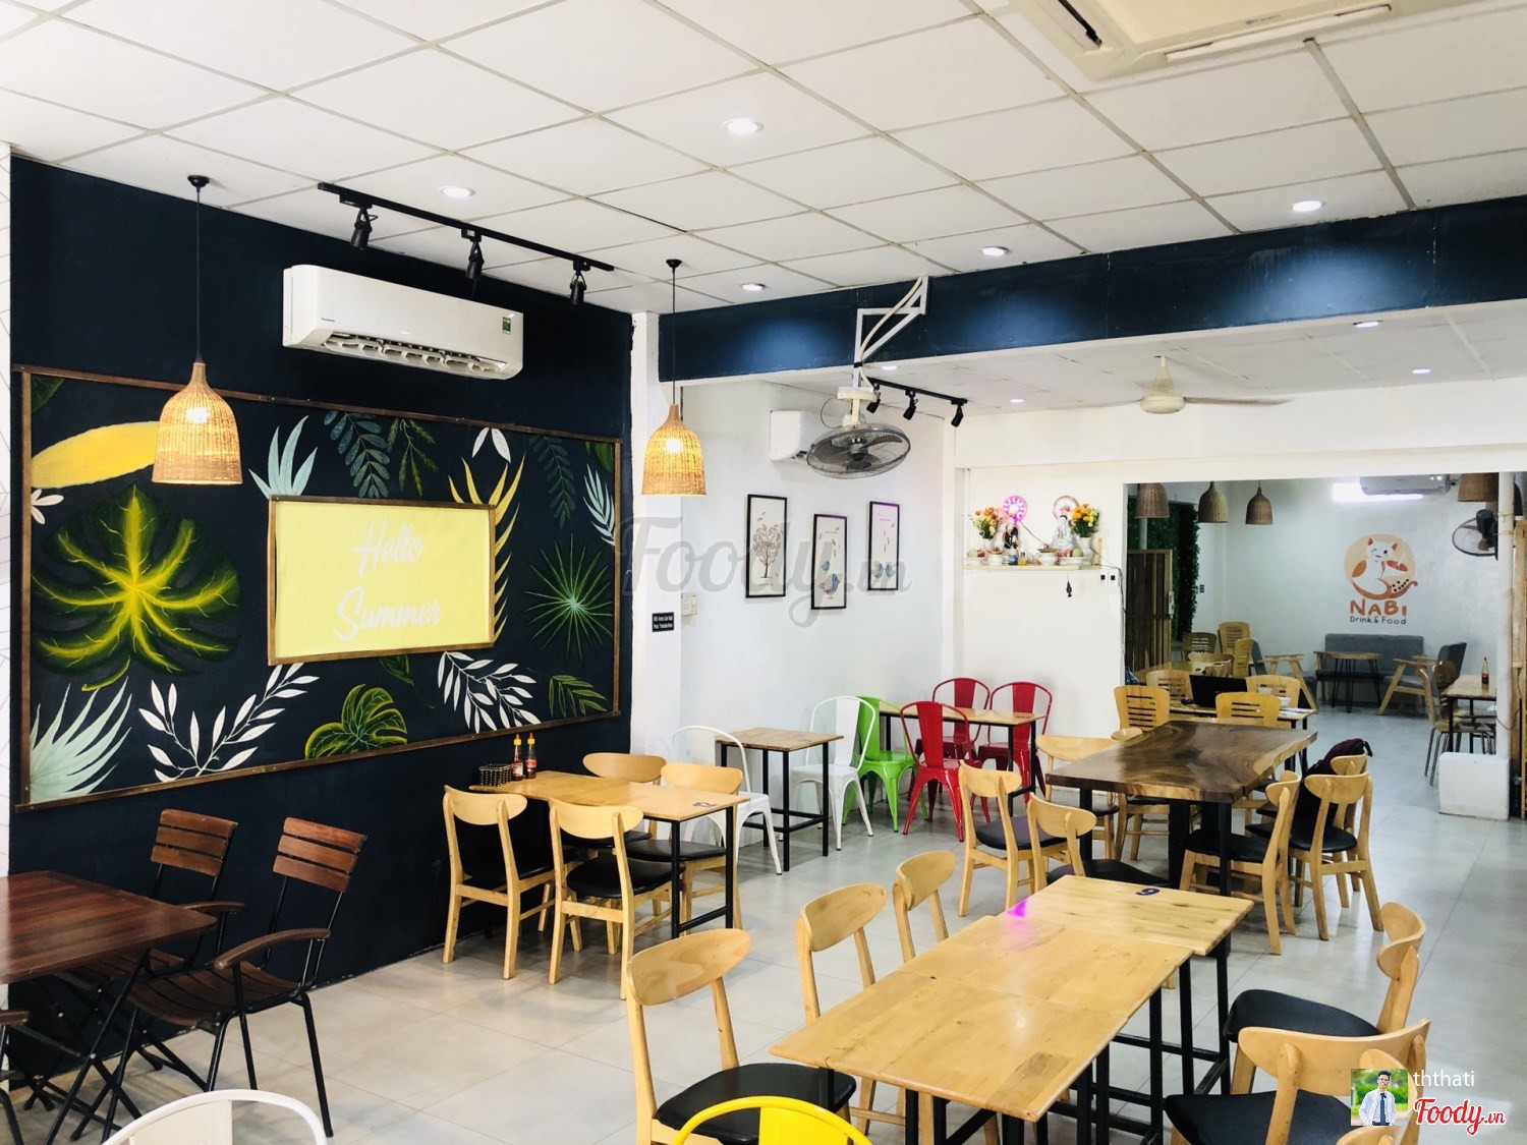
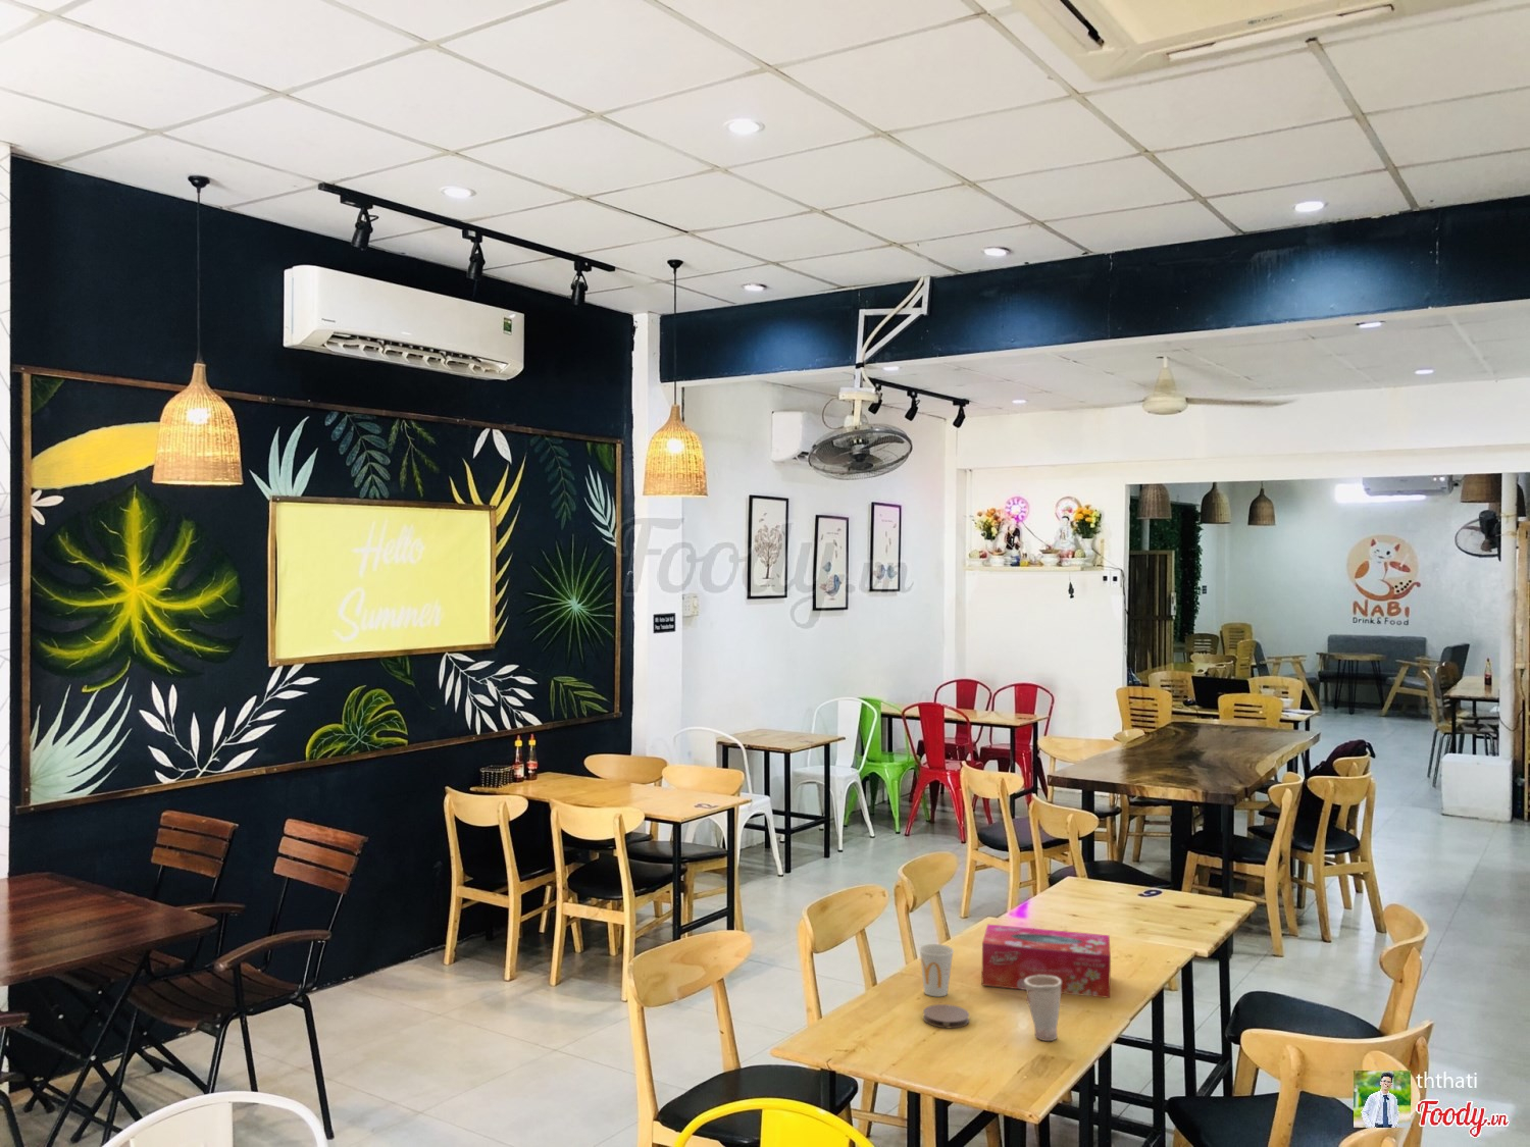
+ tissue box (1046, 959)
+ cup (1041, 1007)
+ cup (935, 971)
+ coaster (946, 1016)
